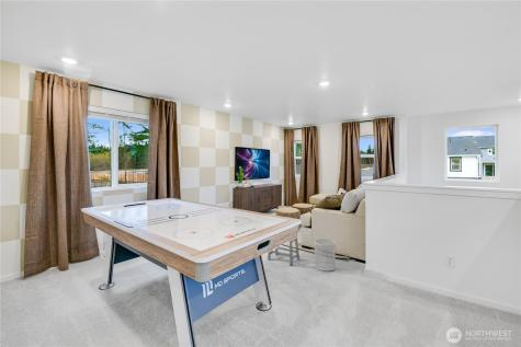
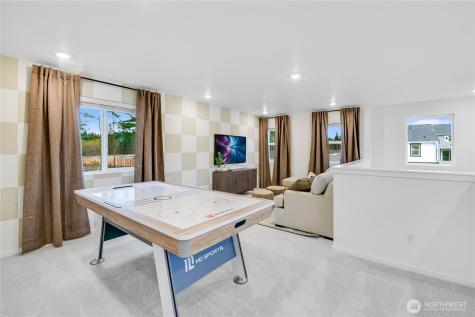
- wastebasket (325, 254)
- stool (283, 247)
